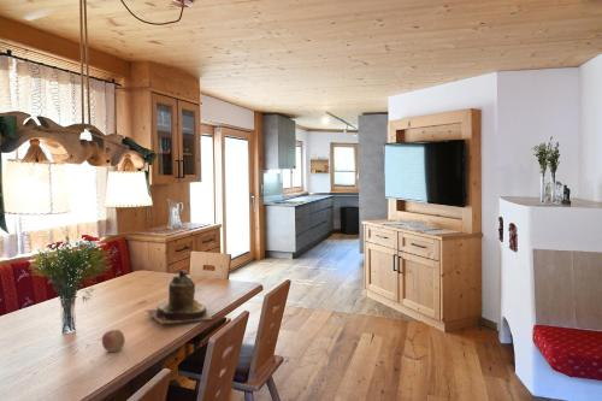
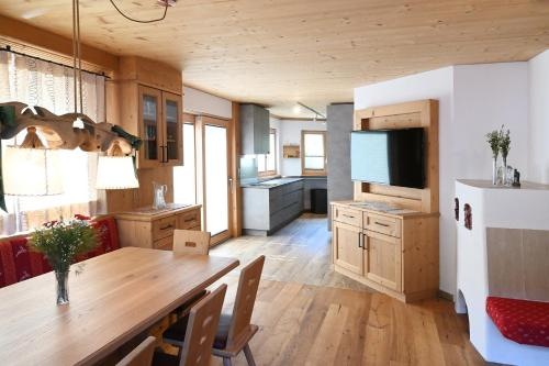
- apple (113, 340)
- teapot (178, 294)
